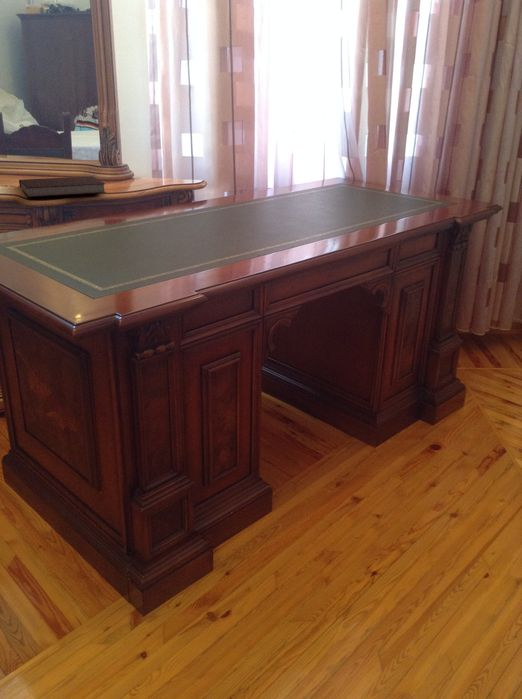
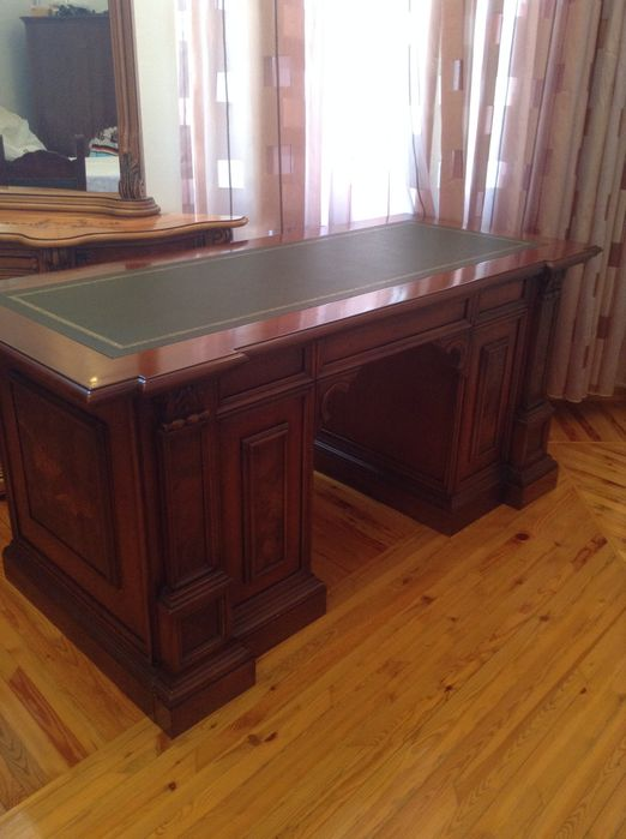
- notebook (62, 186)
